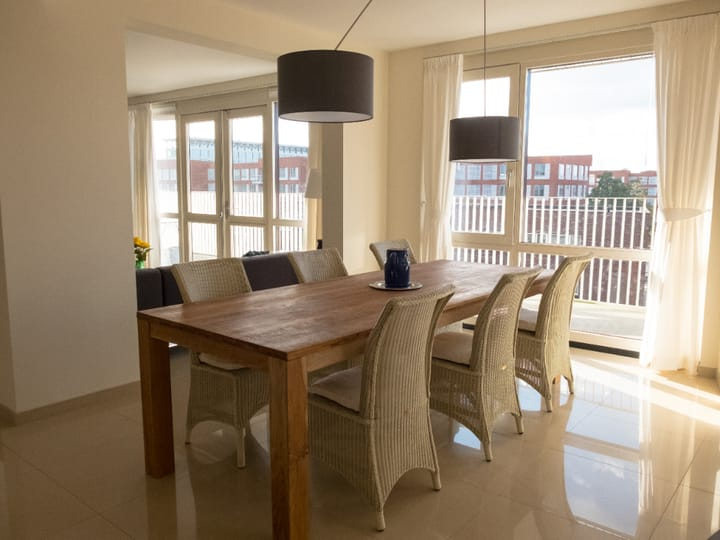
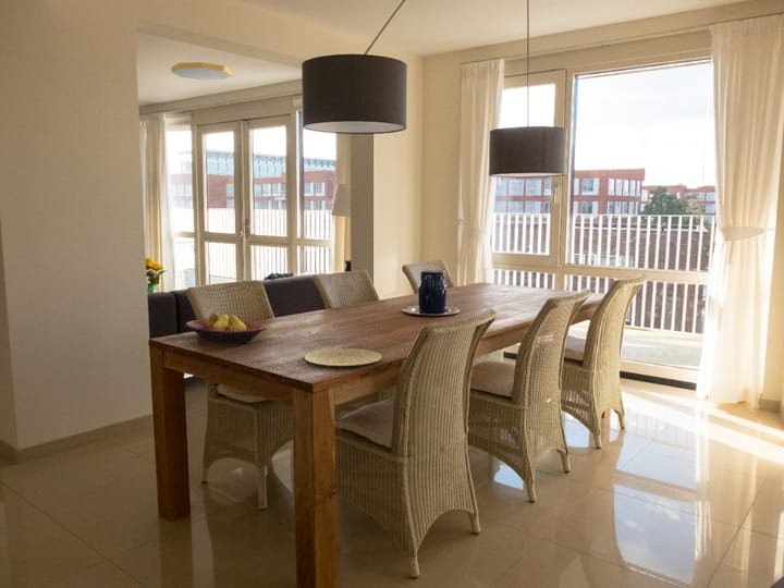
+ ceiling light (201, 71)
+ fruit bowl (225, 326)
+ plate (343, 357)
